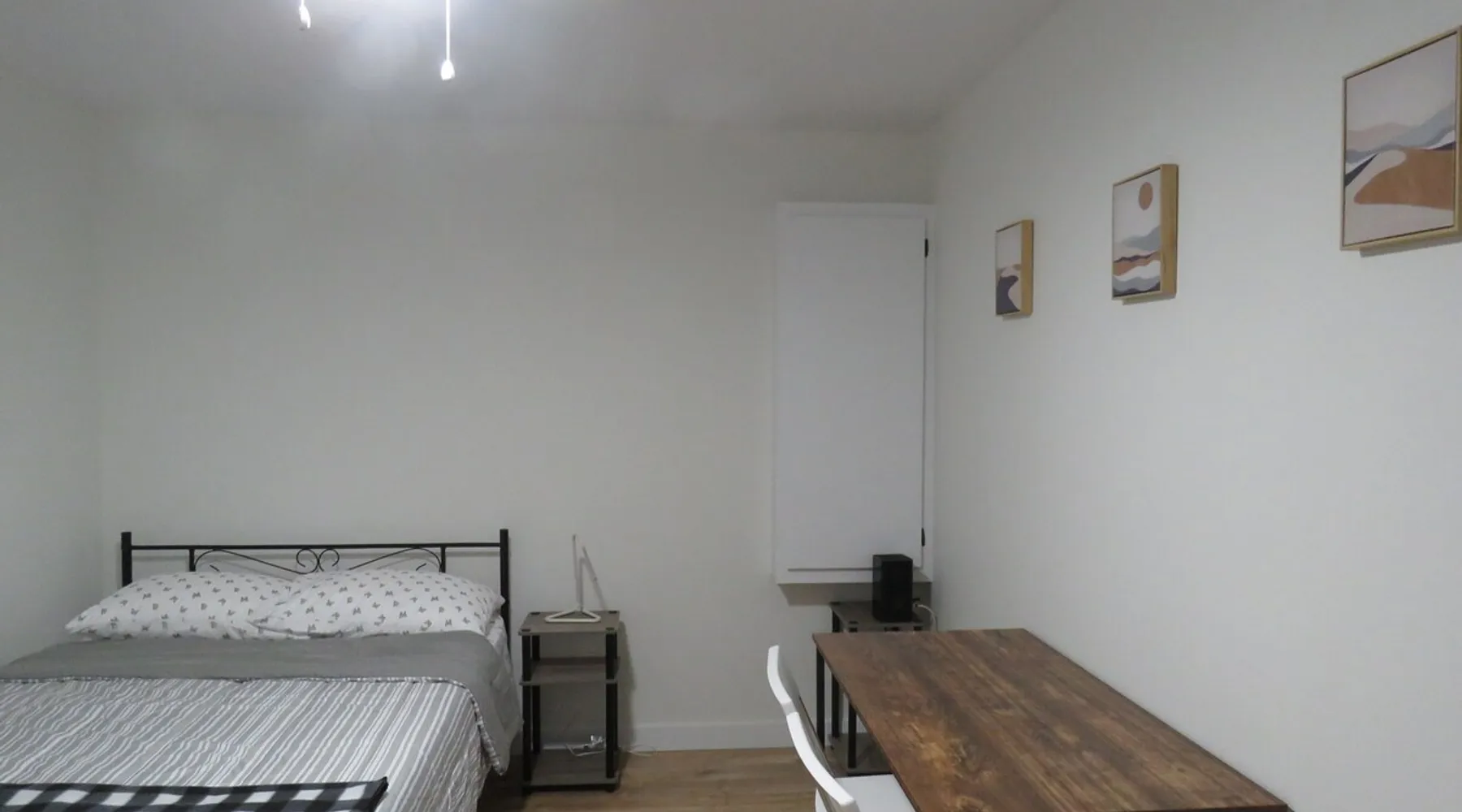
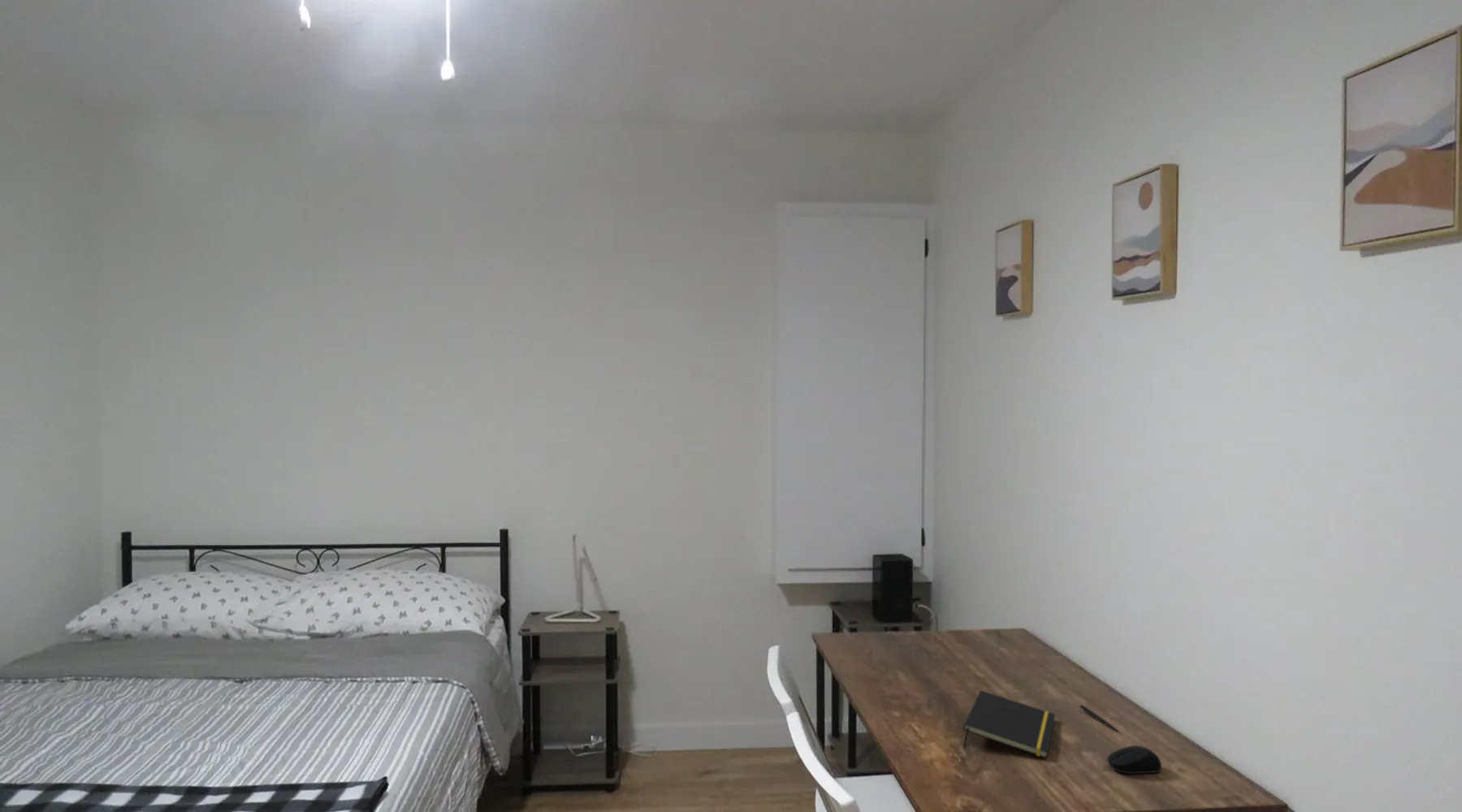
+ notepad (1010, 721)
+ computer mouse (1134, 758)
+ pen (1099, 718)
